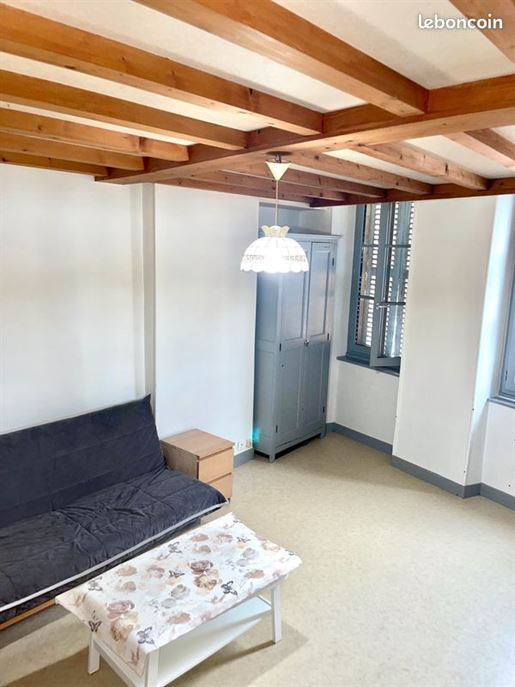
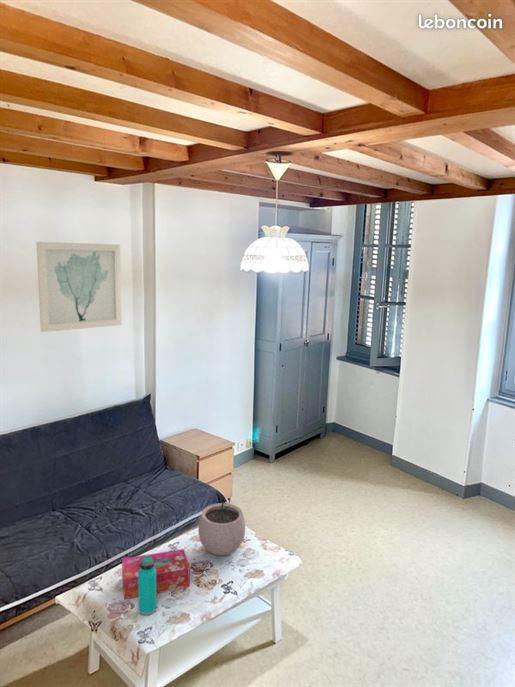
+ water bottle (147, 583)
+ plant pot (222, 523)
+ wall art (82, 286)
+ tissue box (156, 572)
